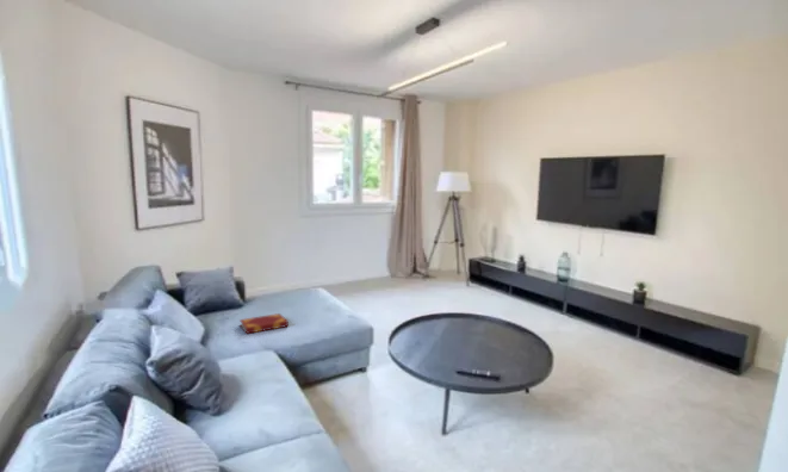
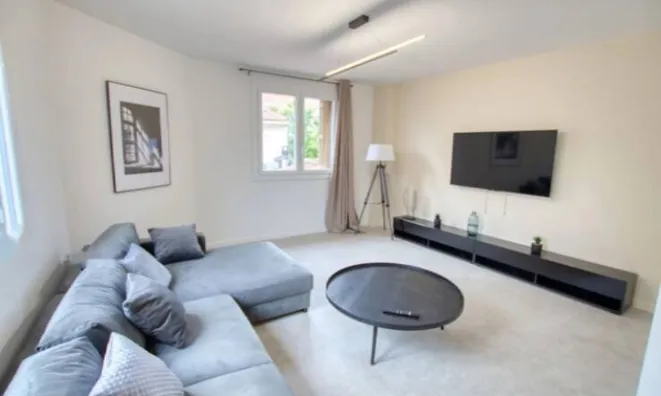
- hardback book (263, 323)
